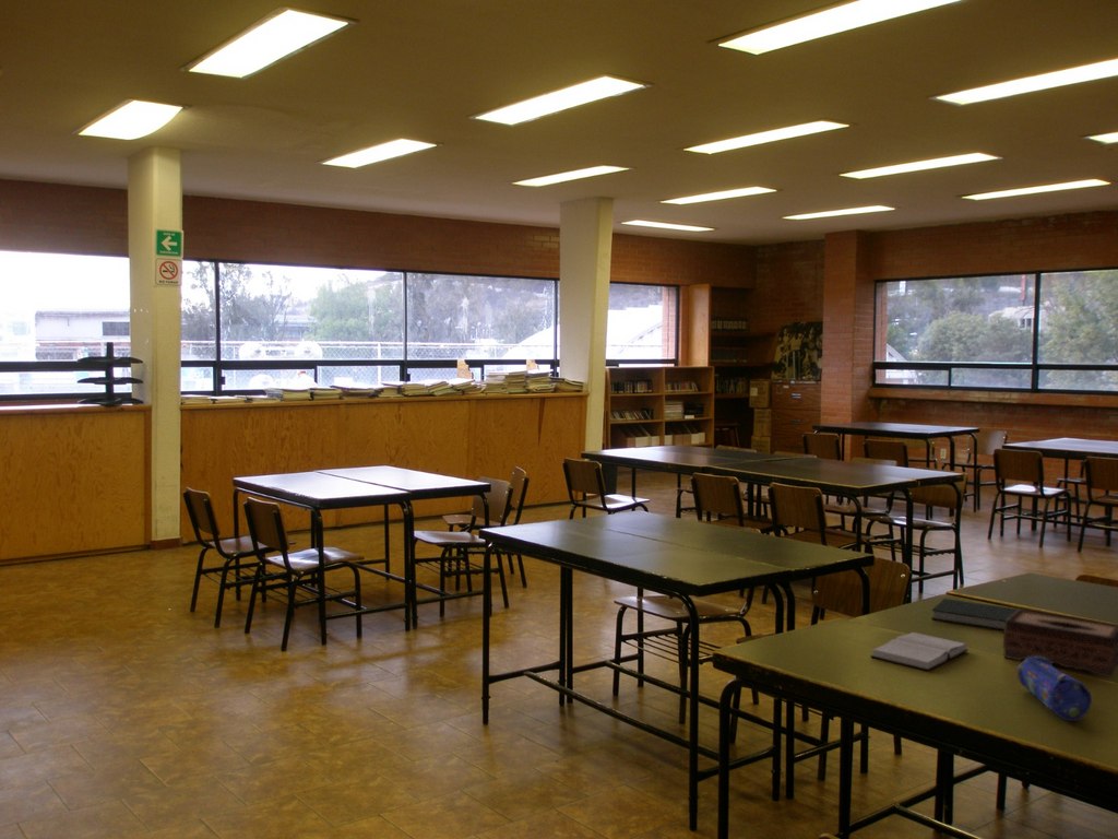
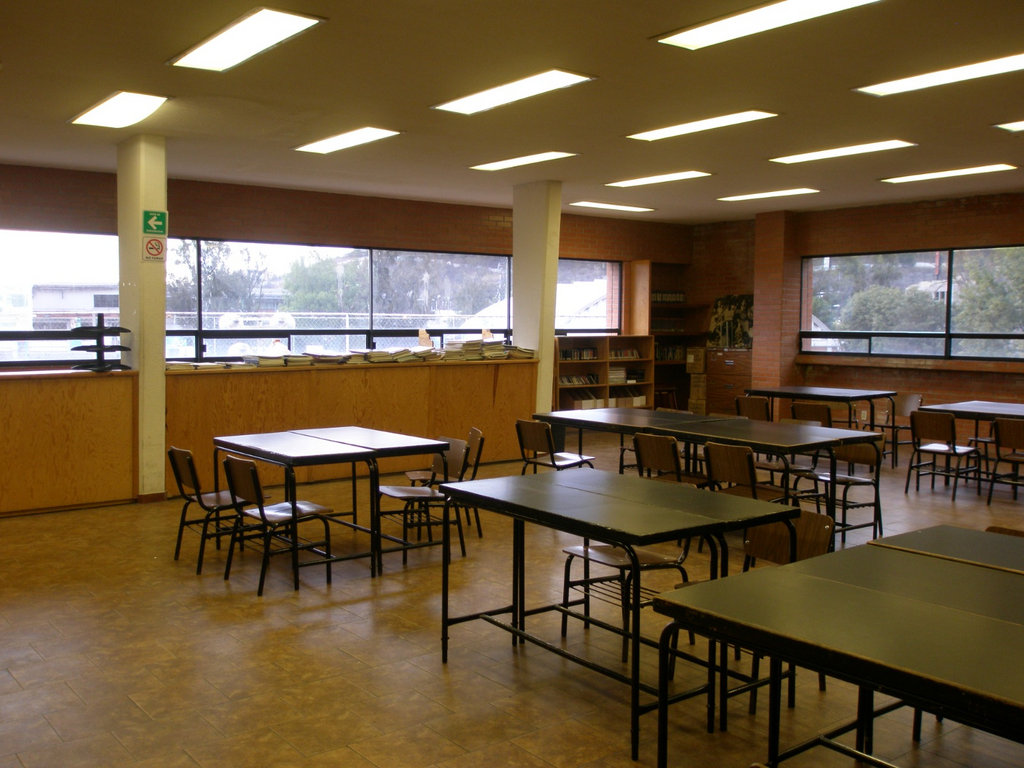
- hardback book (919, 648)
- tissue box (1062, 640)
- pencil case (1052, 685)
- book (976, 614)
